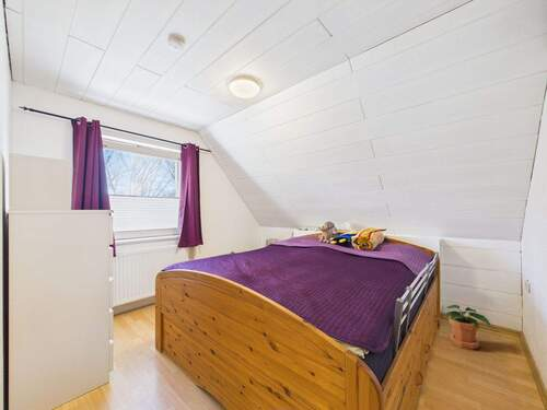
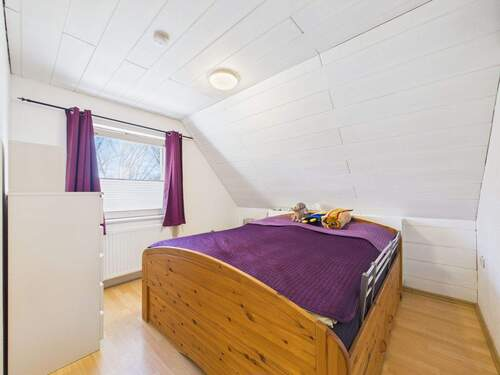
- potted plant (466, 328)
